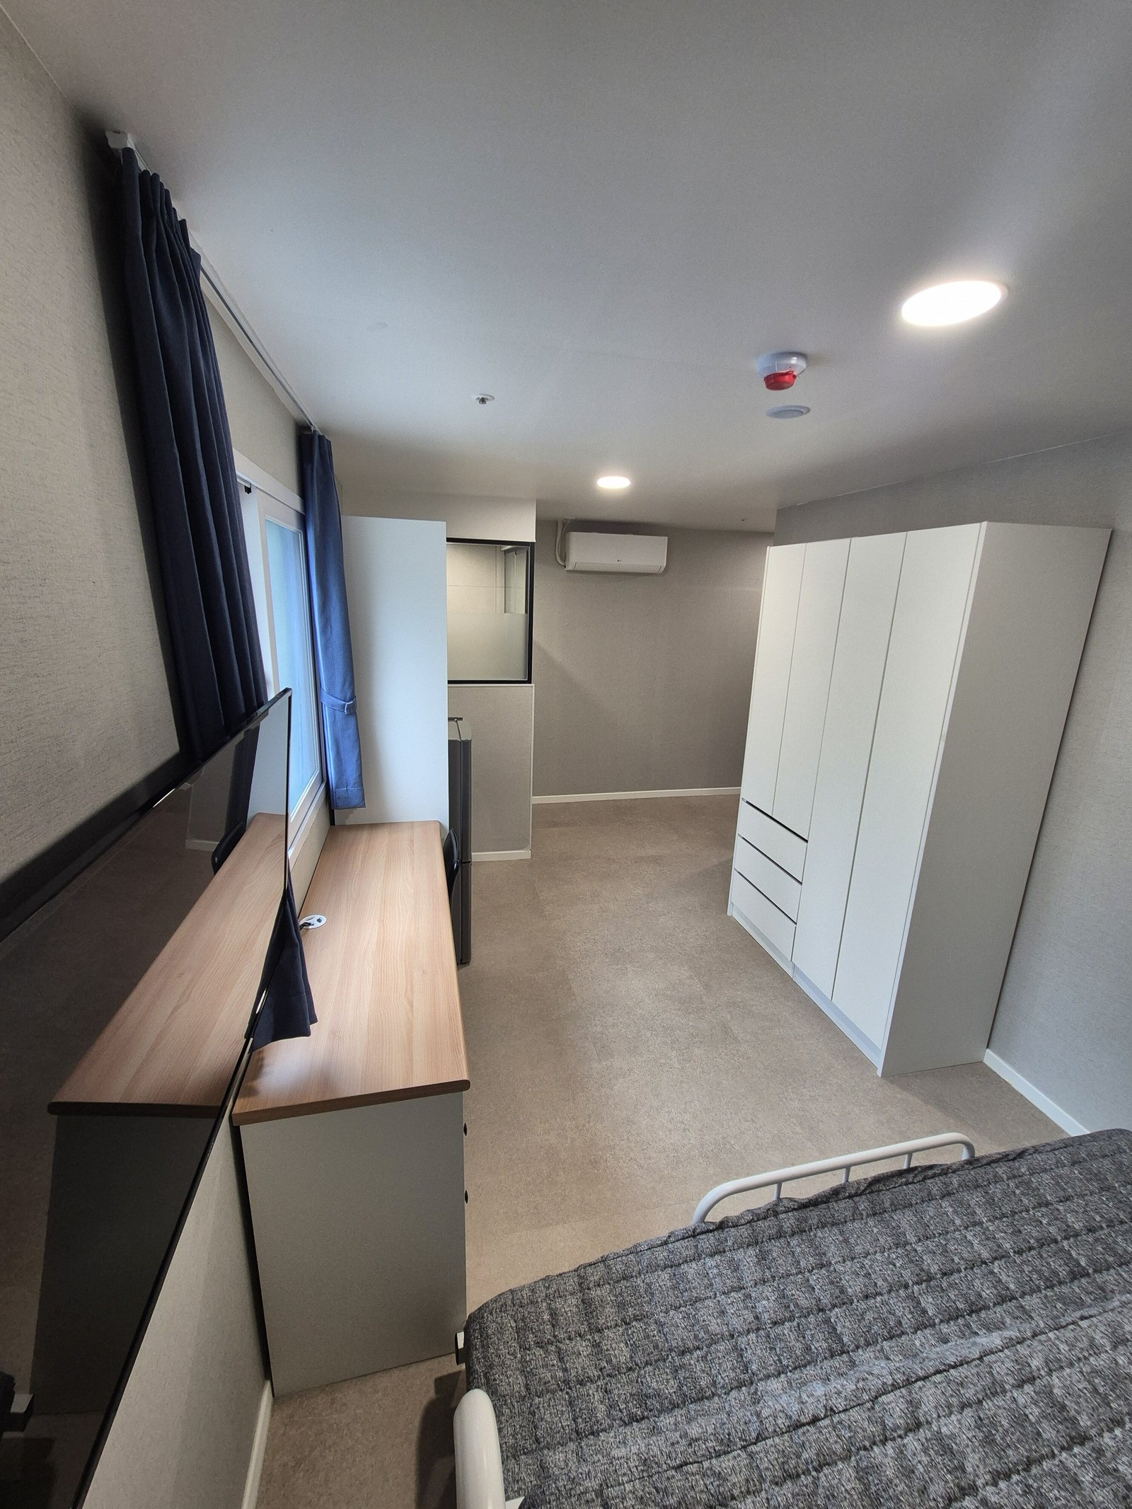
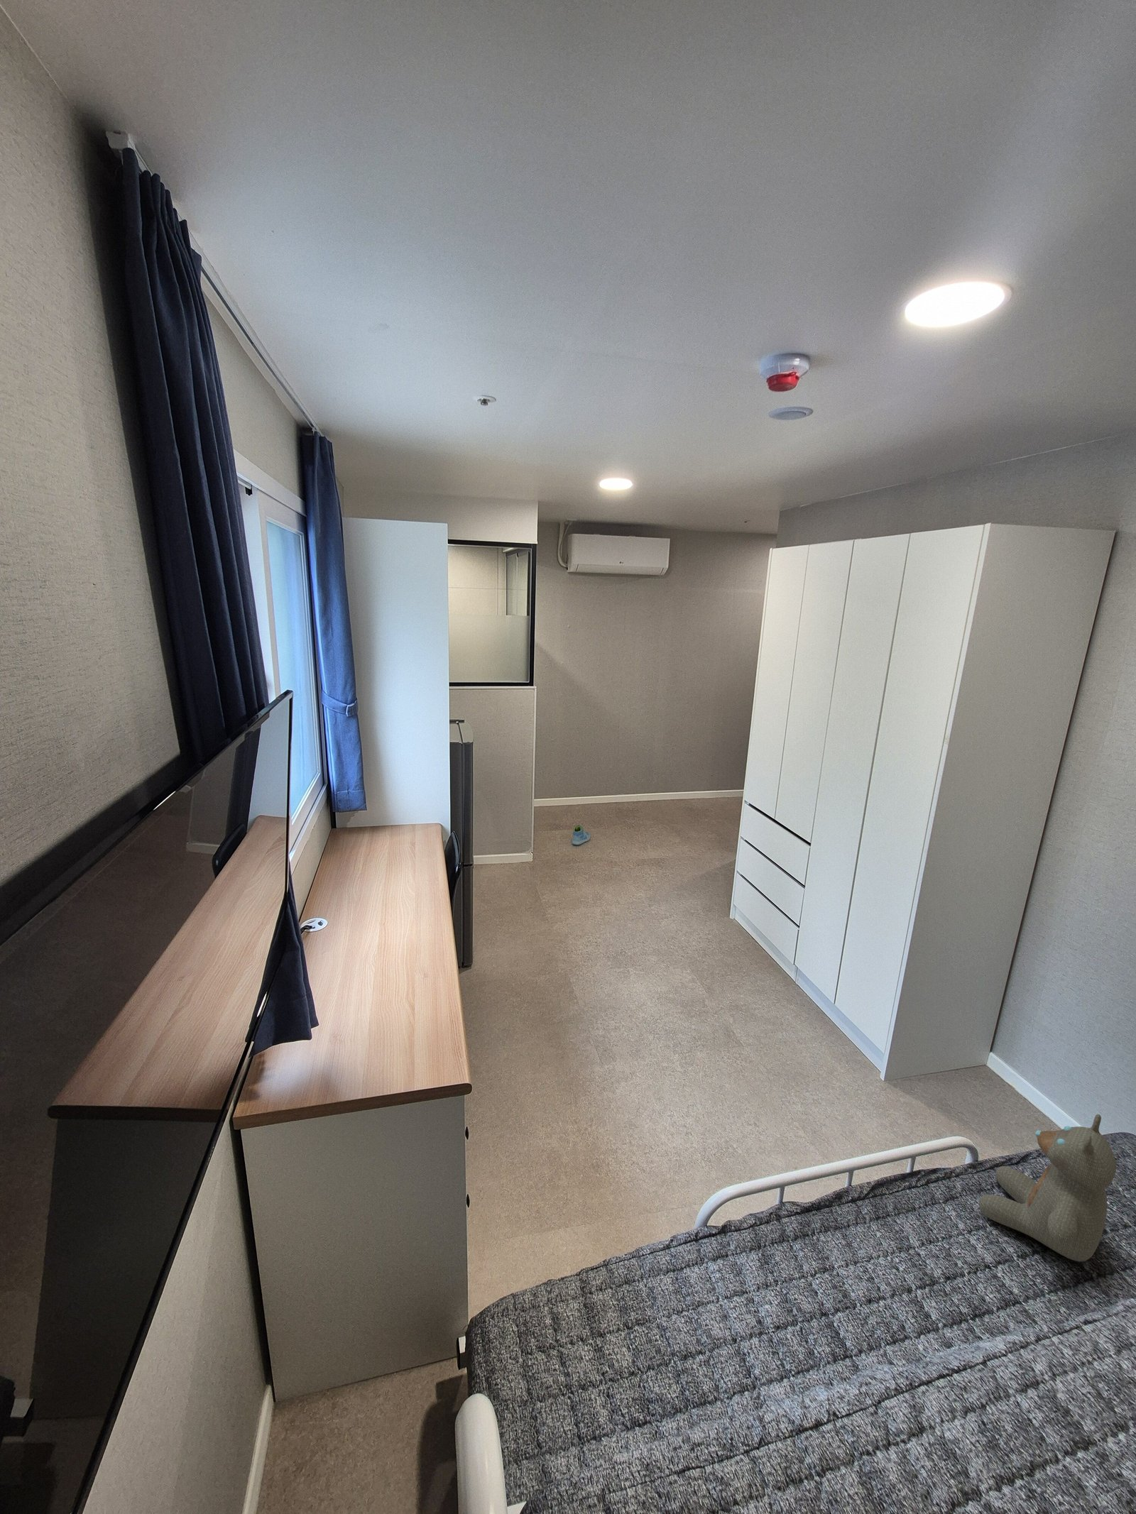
+ teddy bear (1051, 1169)
+ sneaker (581, 832)
